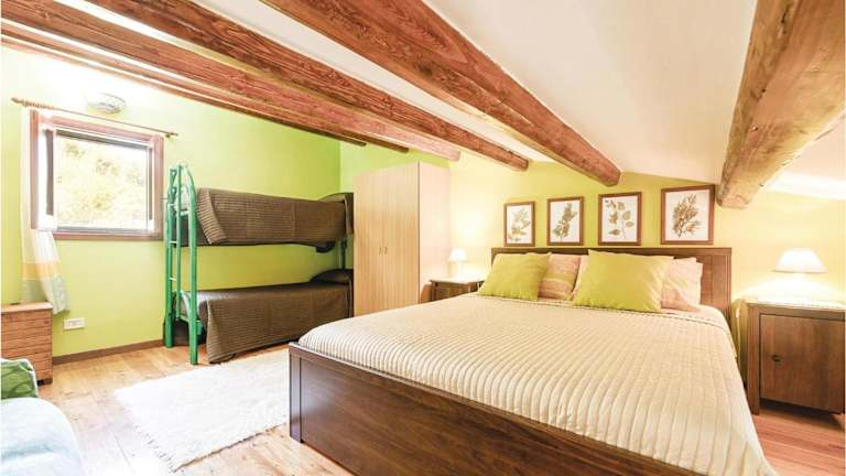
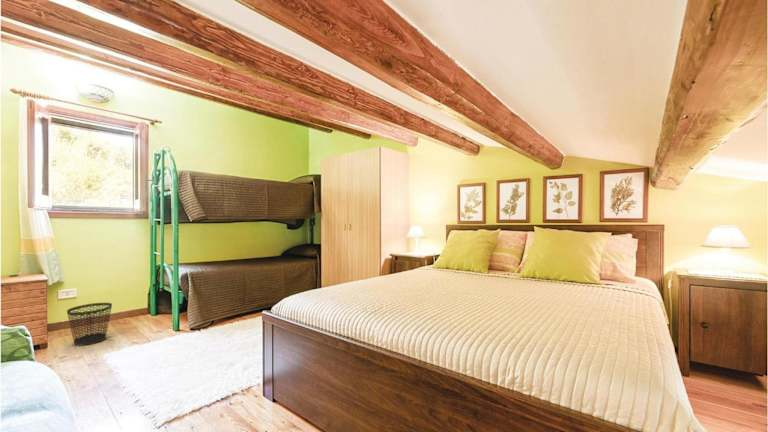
+ wastebasket (90, 324)
